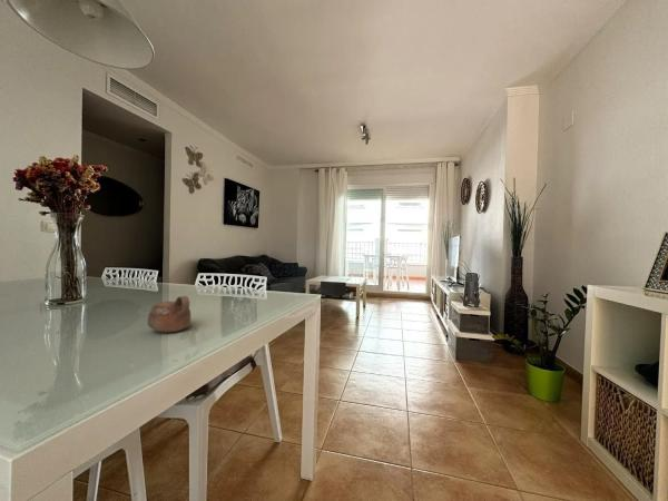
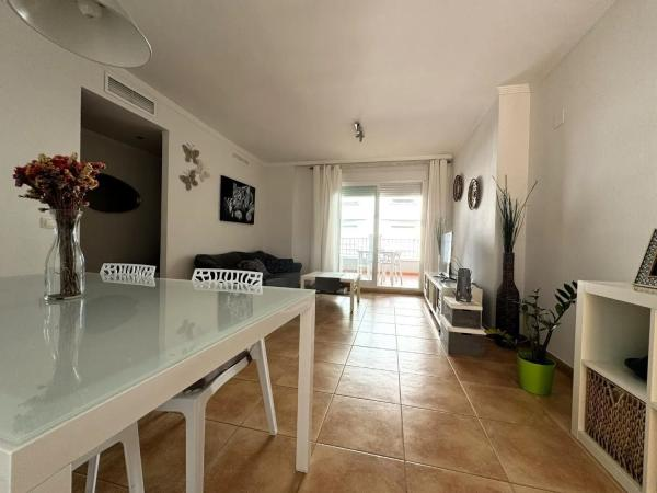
- cup (169, 312)
